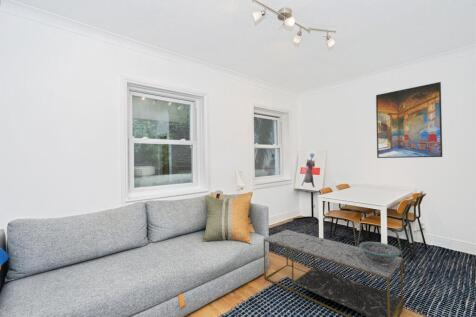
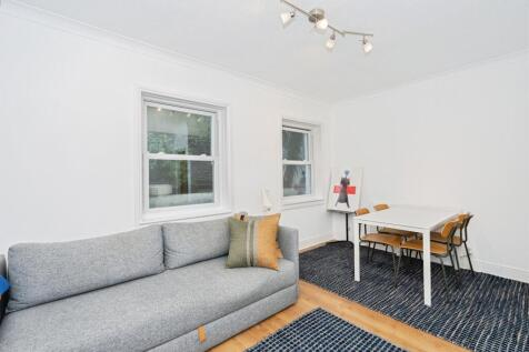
- decorative bowl (379, 254)
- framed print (406, 123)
- coffee table (325, 271)
